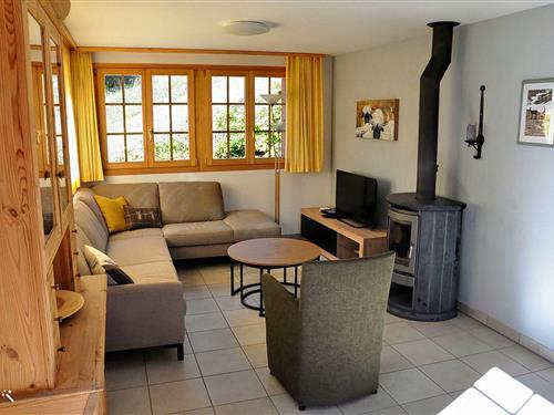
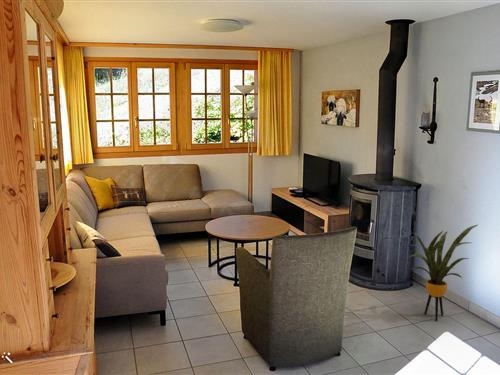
+ house plant (443, 273)
